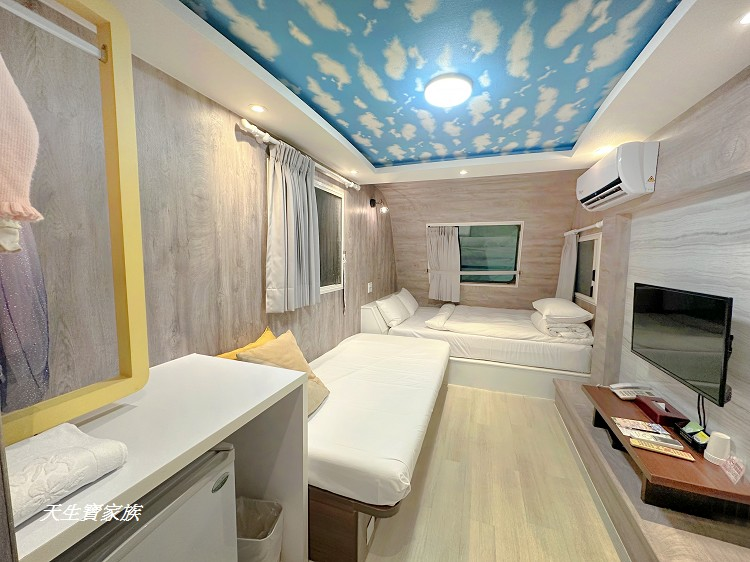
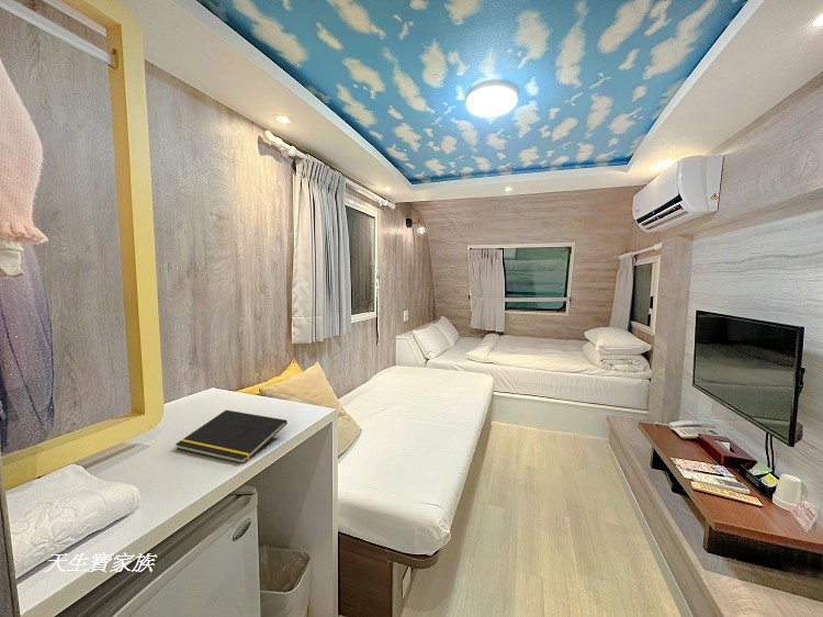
+ notepad (234, 434)
